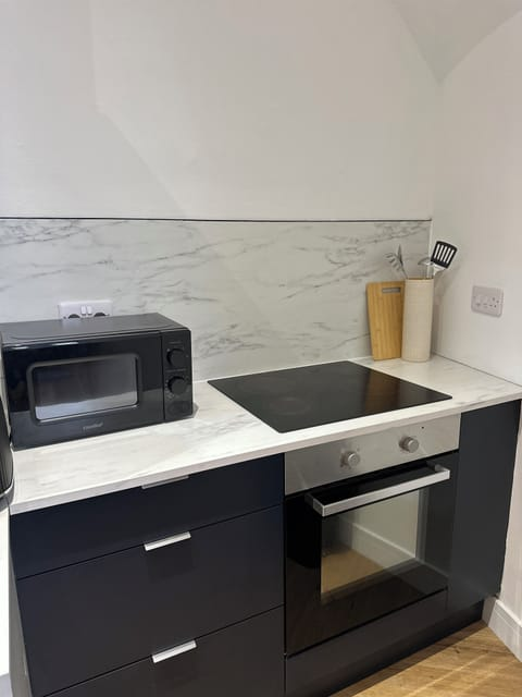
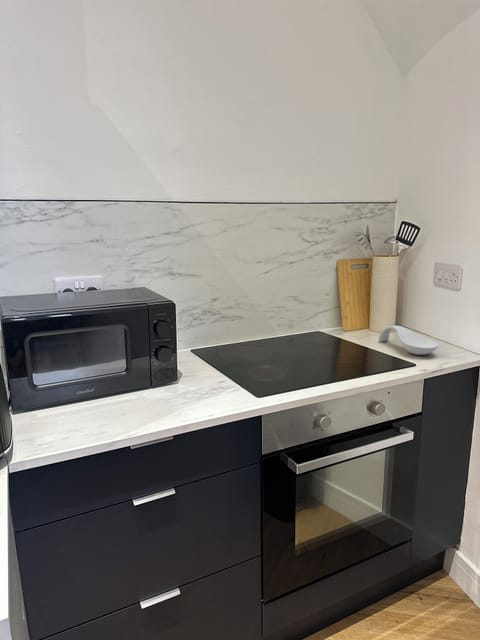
+ spoon rest (406, 339)
